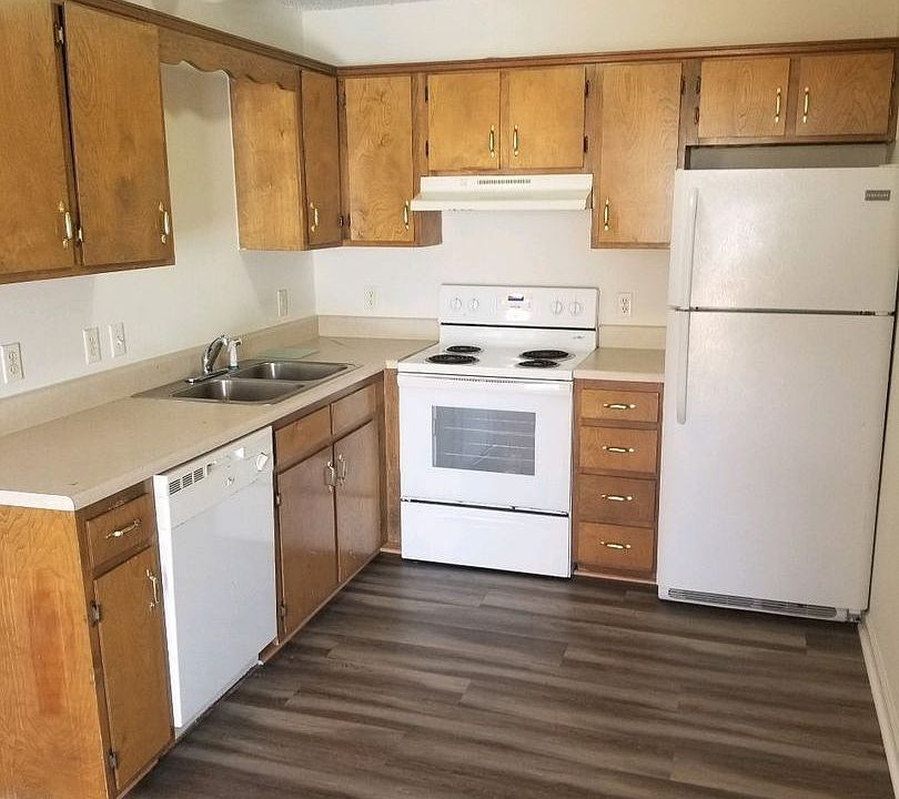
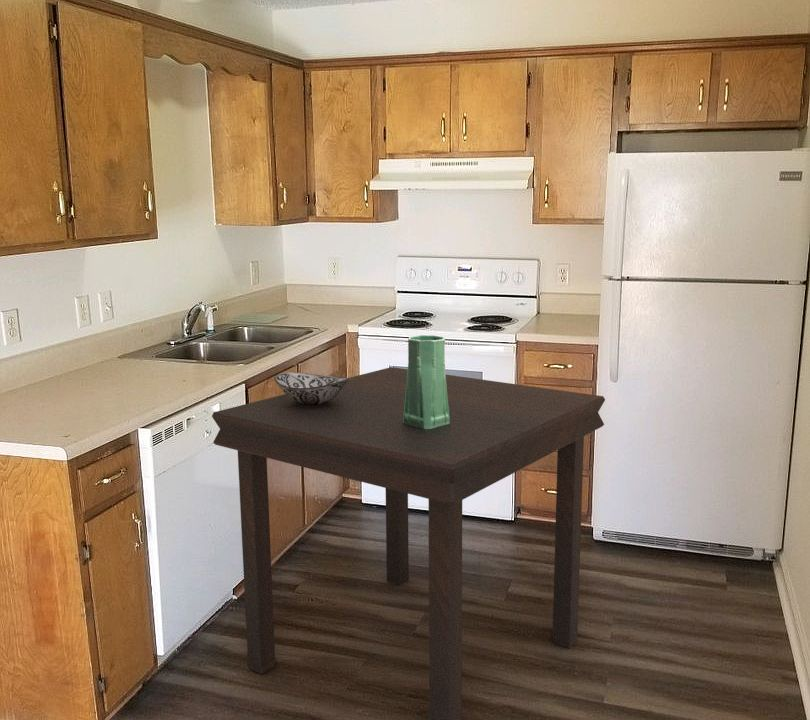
+ vase (426, 379)
+ dining table (407, 533)
+ decorative bowl (312, 388)
